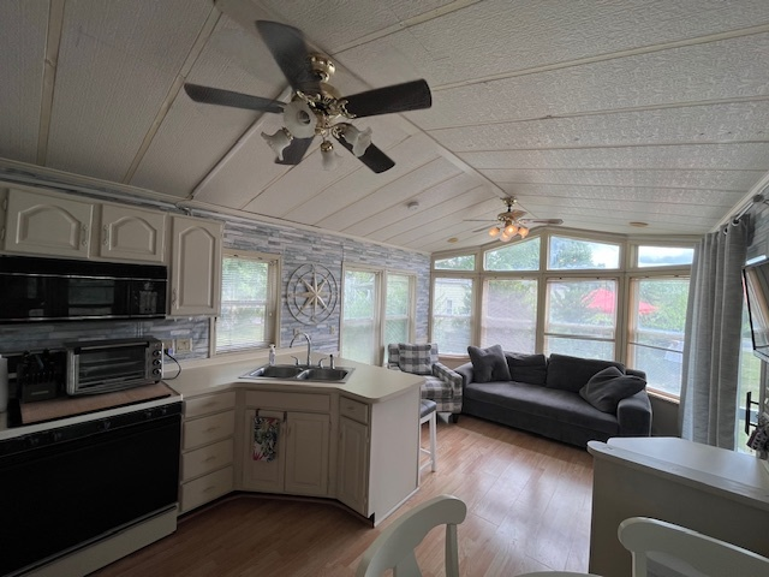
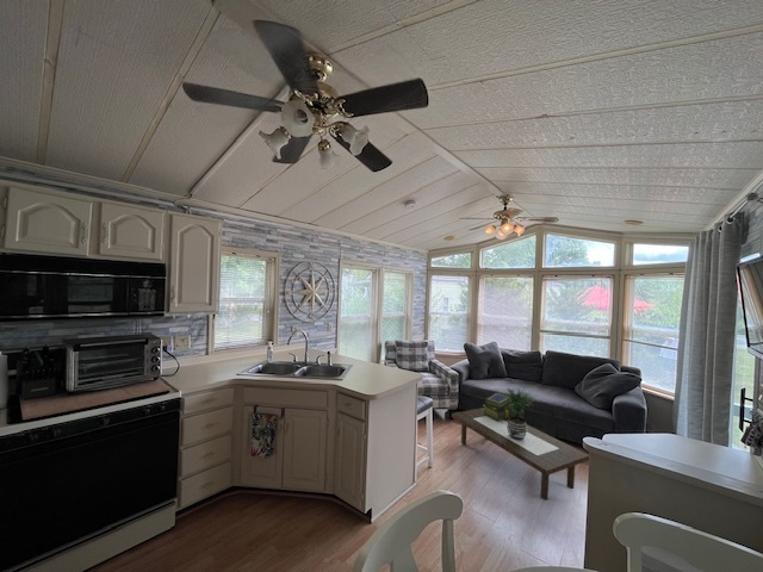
+ stack of books (498, 406)
+ coffee table (511, 447)
+ potted plant (517, 411)
